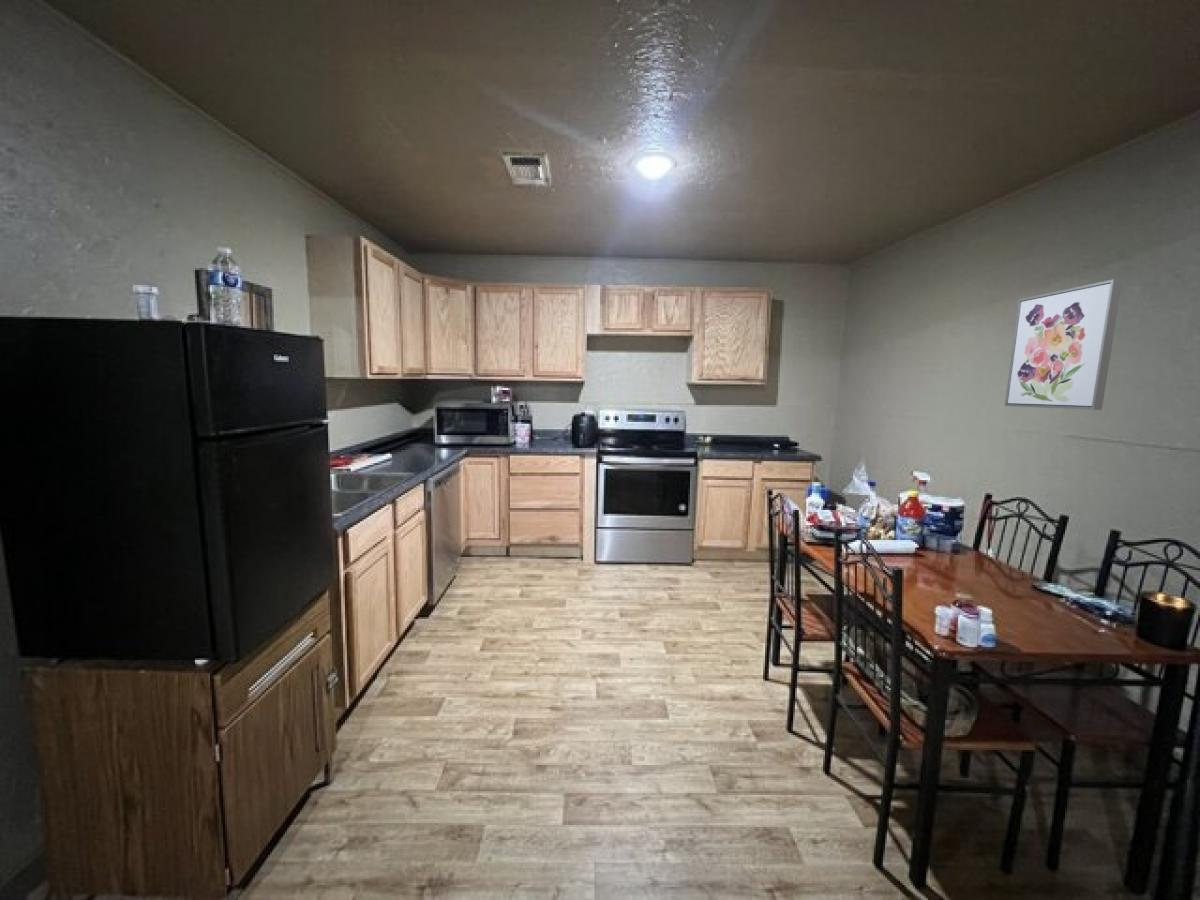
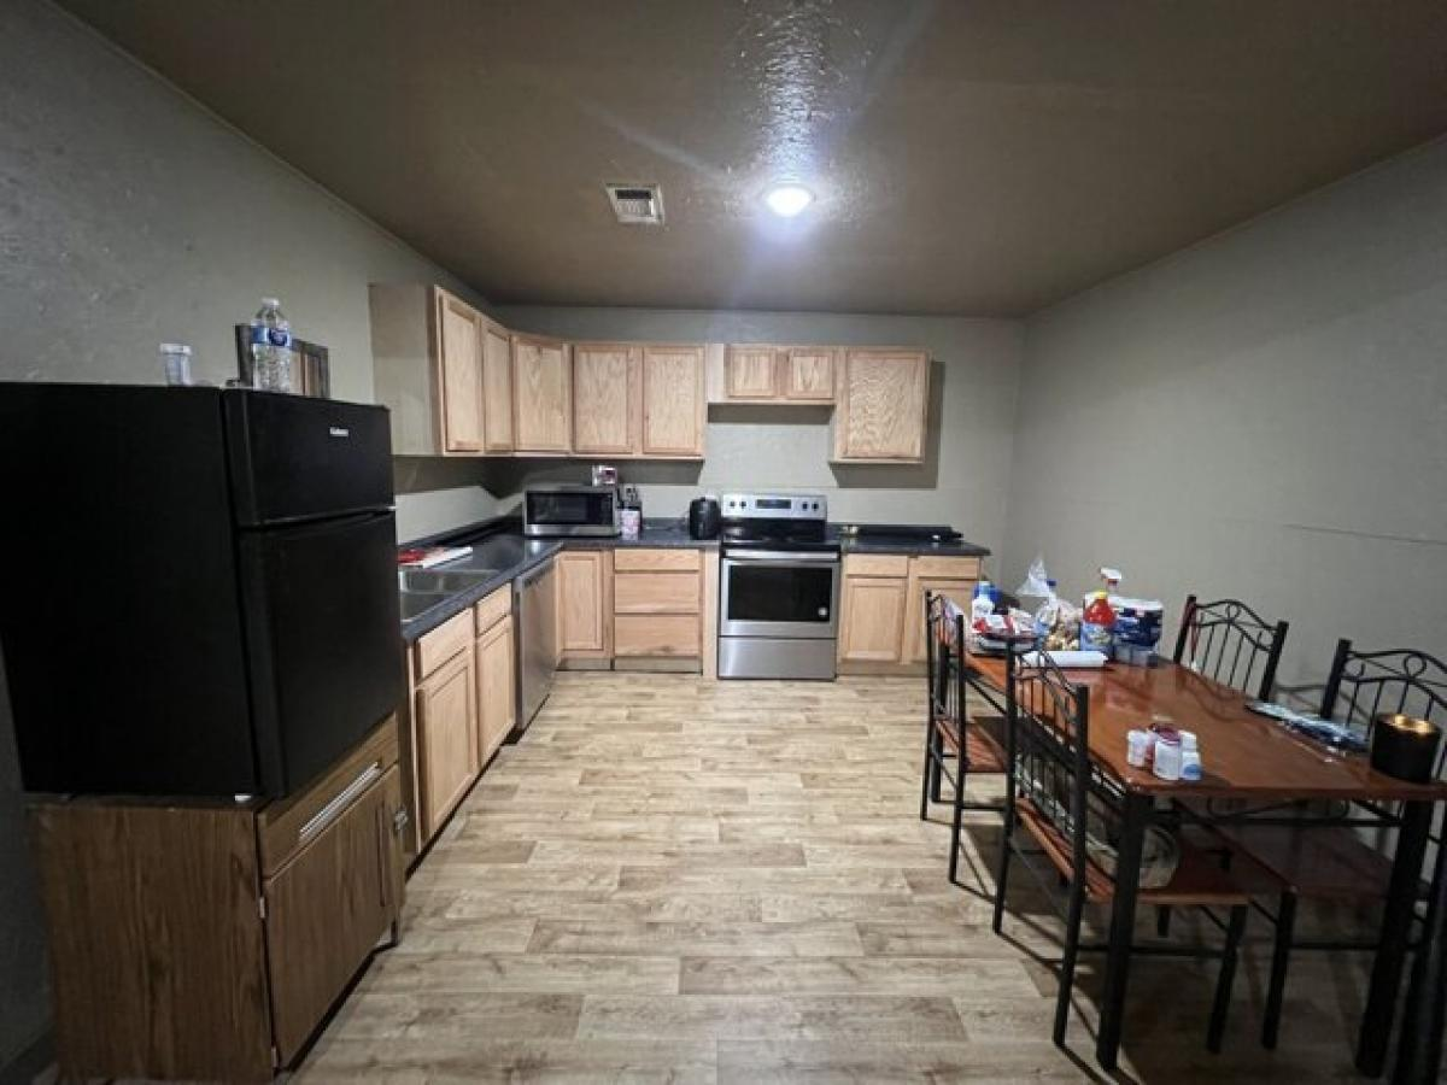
- wall art (1056, 349)
